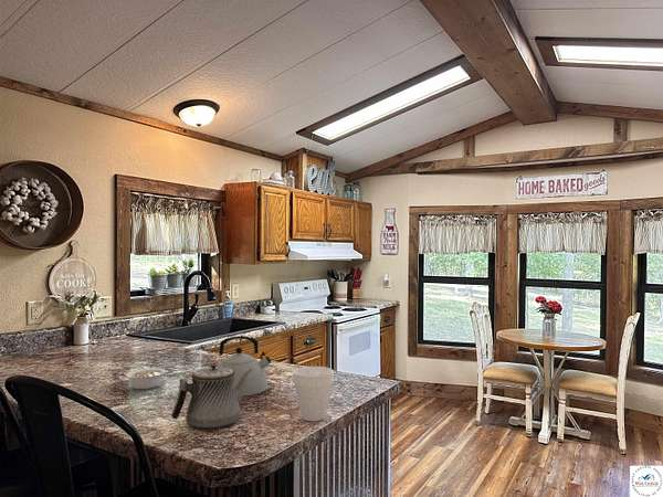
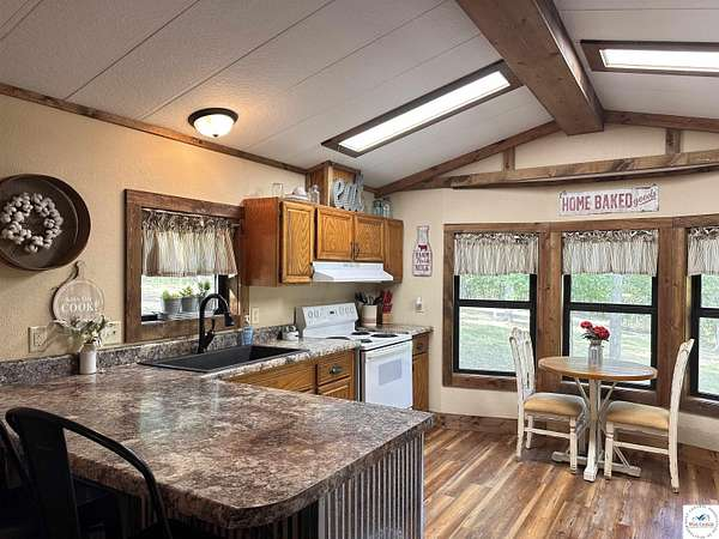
- legume (147, 378)
- cup (313, 393)
- kettle (240, 361)
- teapot (214, 392)
